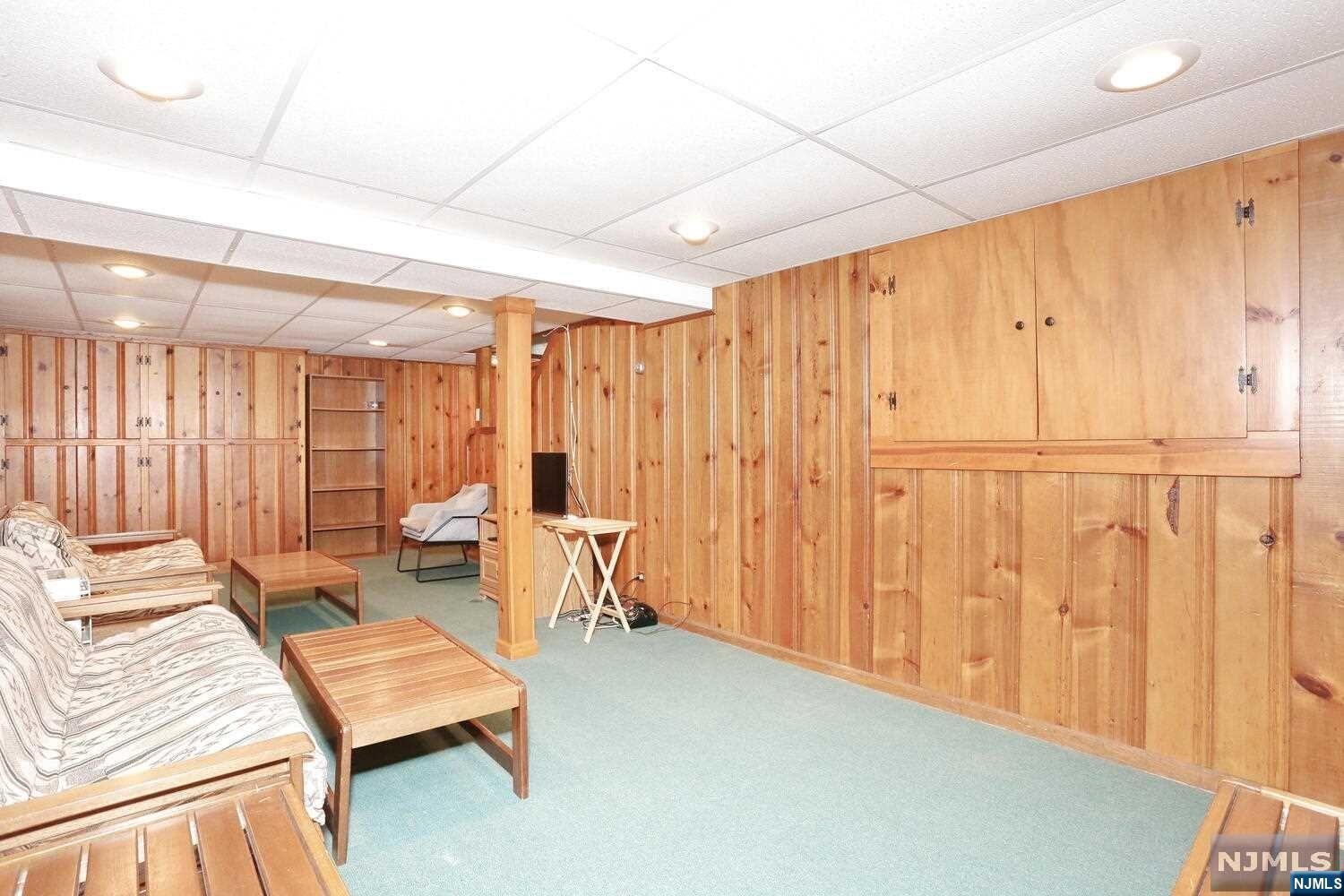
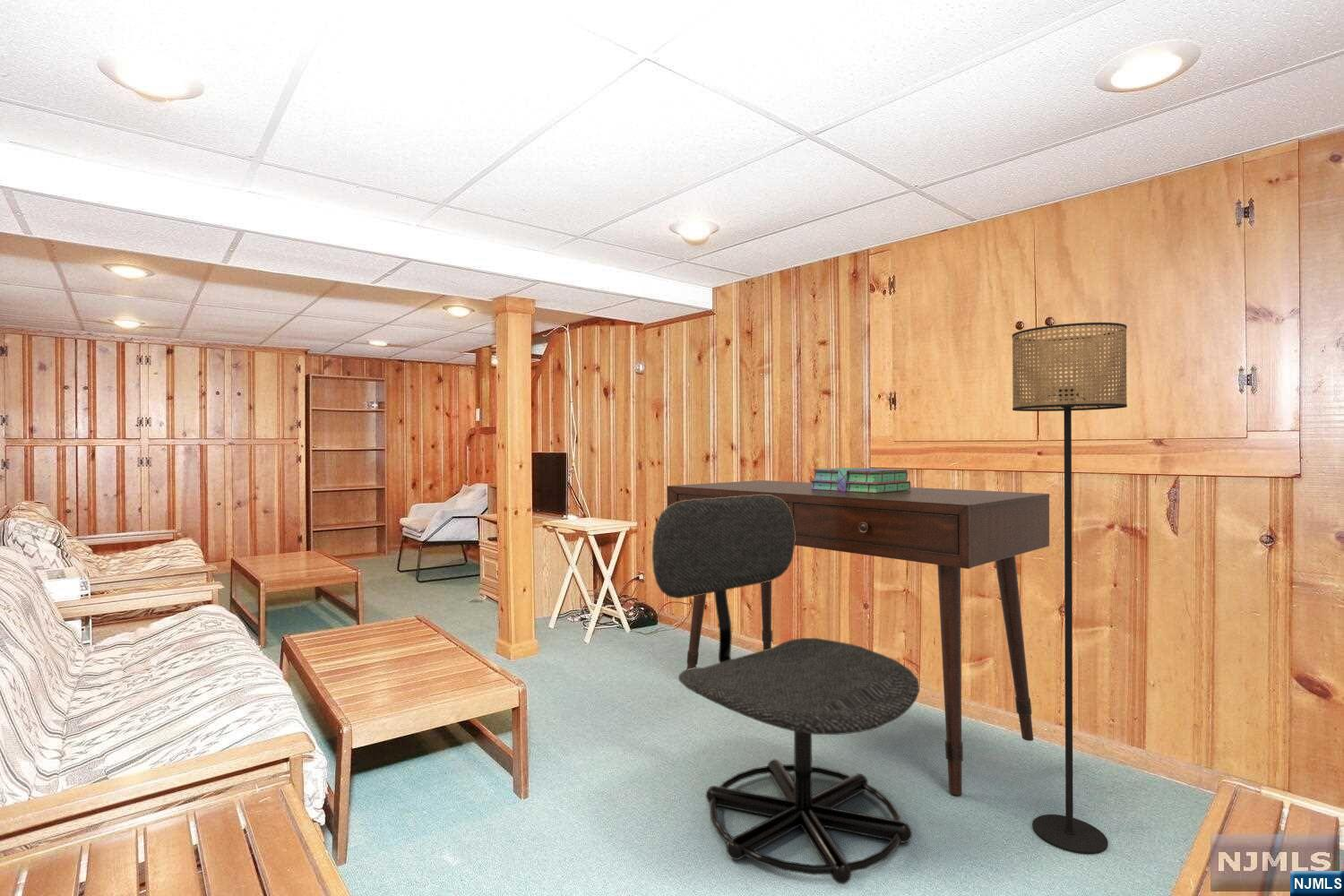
+ desk (840, 551)
+ office chair (790, 659)
+ stack of books (859, 478)
+ floor lamp (1068, 583)
